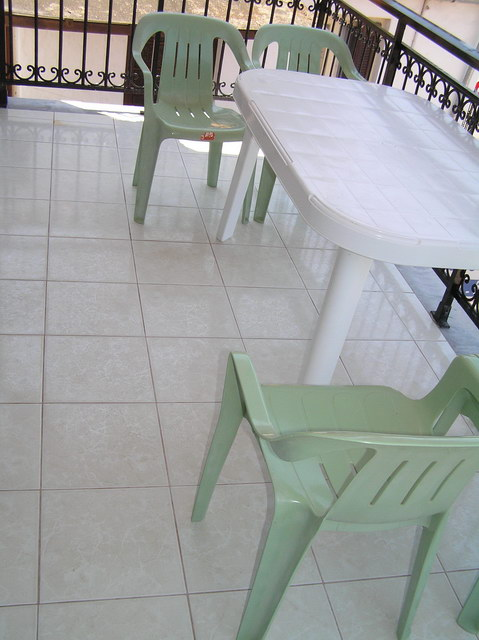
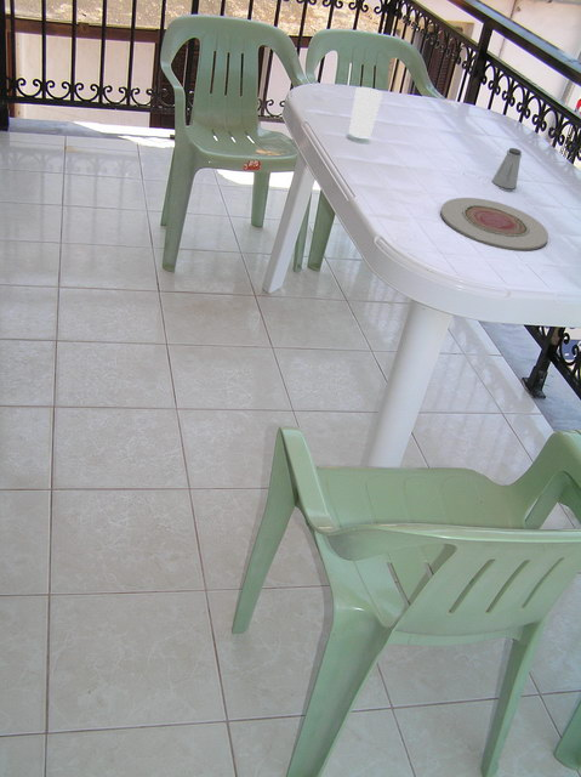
+ cup (364, 112)
+ saltshaker (509, 166)
+ plate (494, 222)
